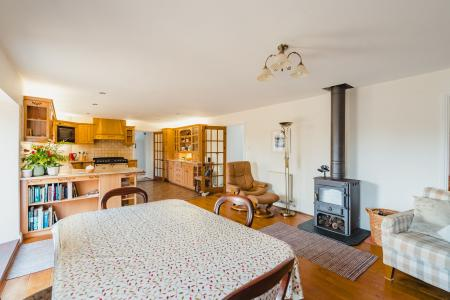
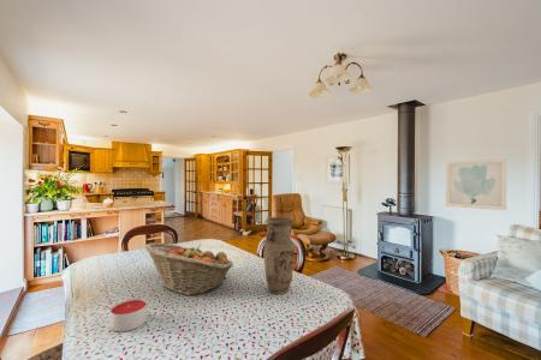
+ vase (279, 253)
+ candle (129, 313)
+ wall art (474, 184)
+ fruit basket (189, 262)
